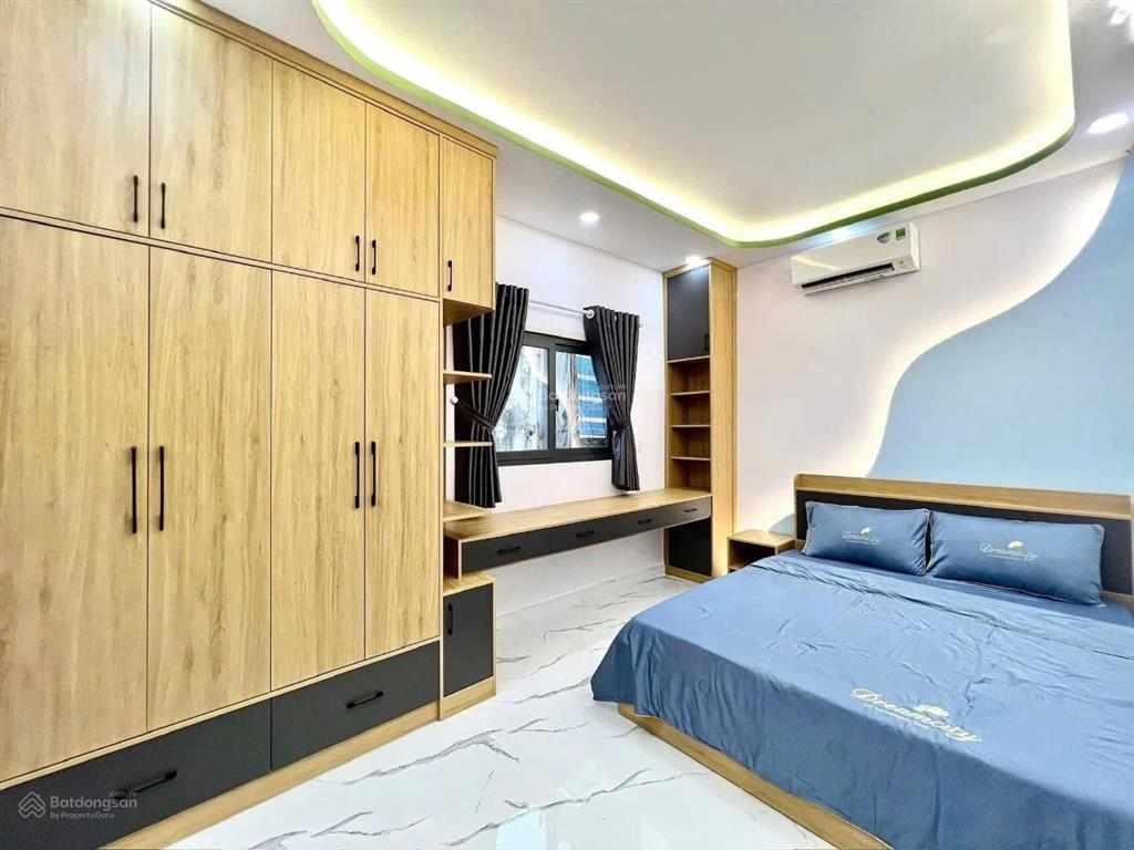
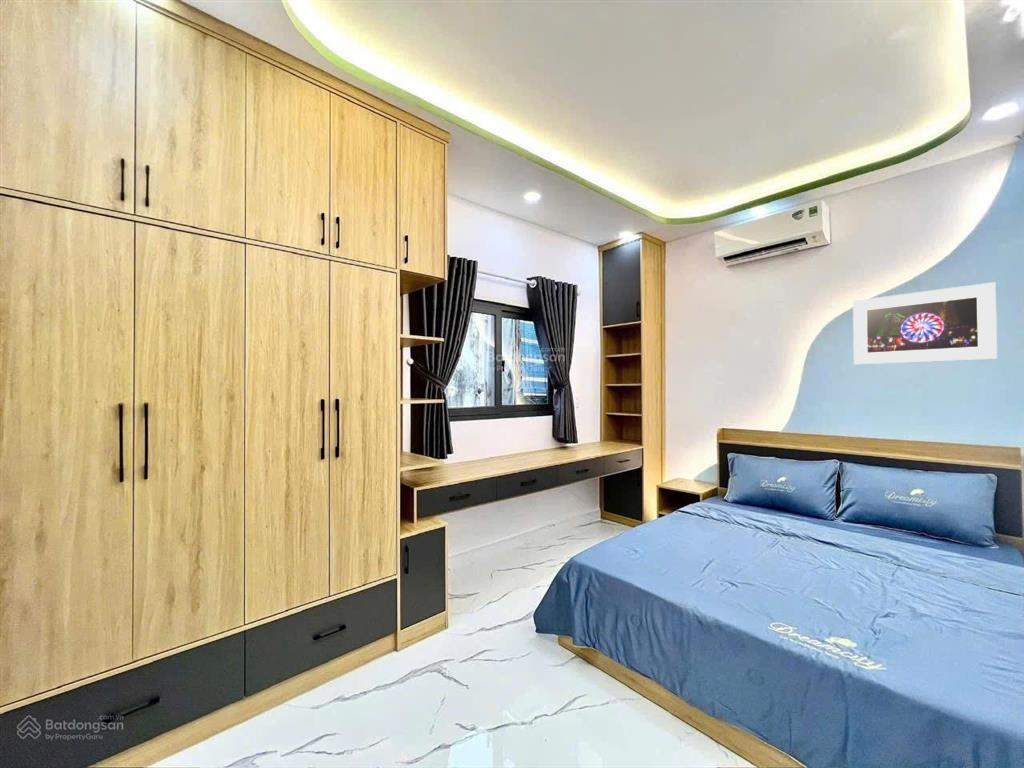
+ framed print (918, 327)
